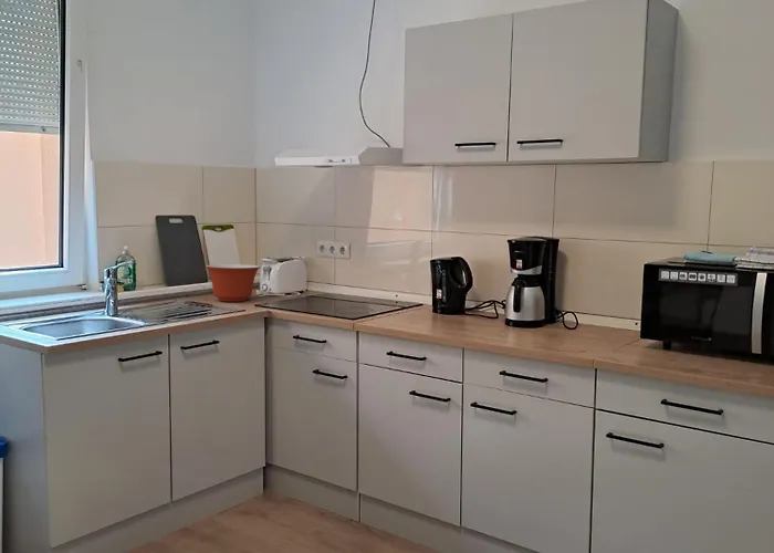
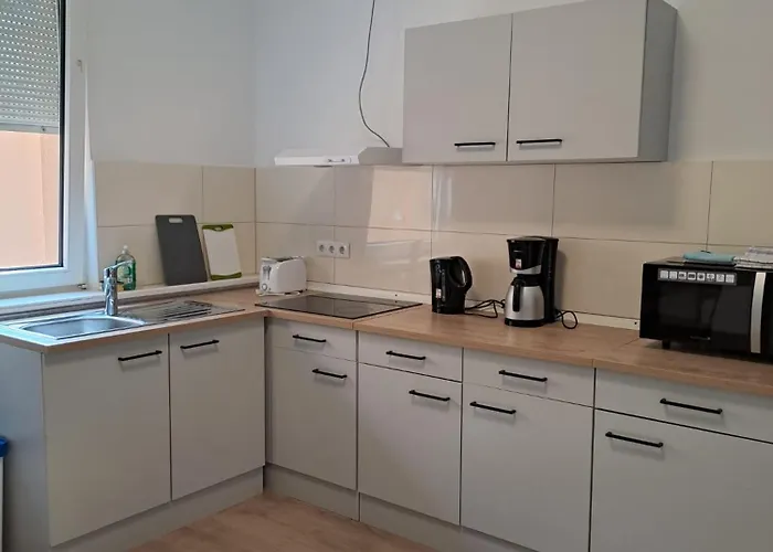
- mixing bowl (232, 282)
